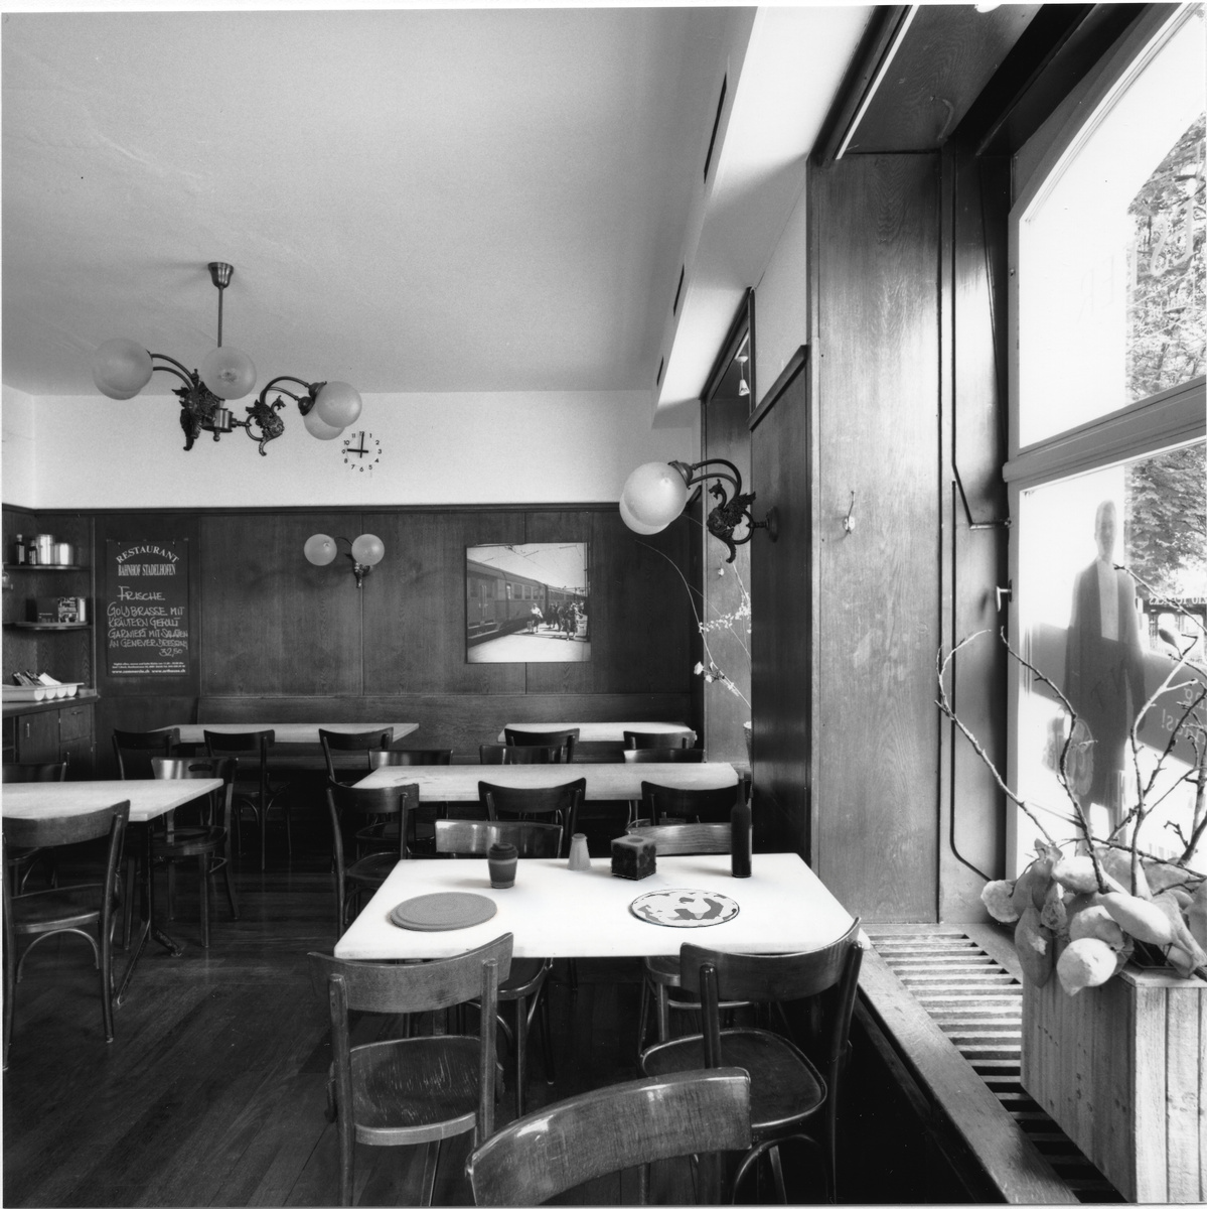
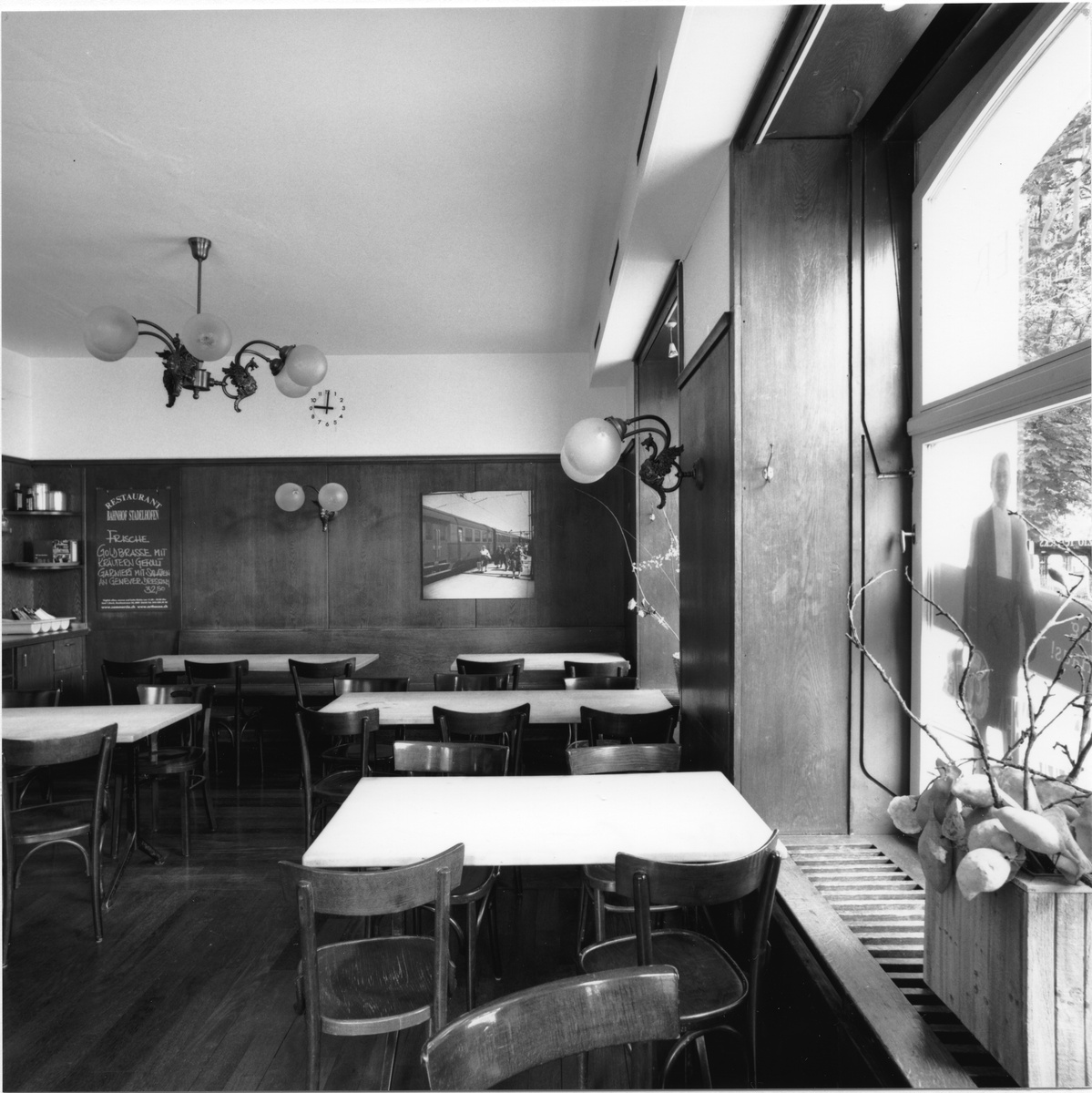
- plate (444, 909)
- saltshaker (579, 852)
- candle (633, 856)
- plate (684, 901)
- wine bottle (741, 822)
- coffee cup (502, 864)
